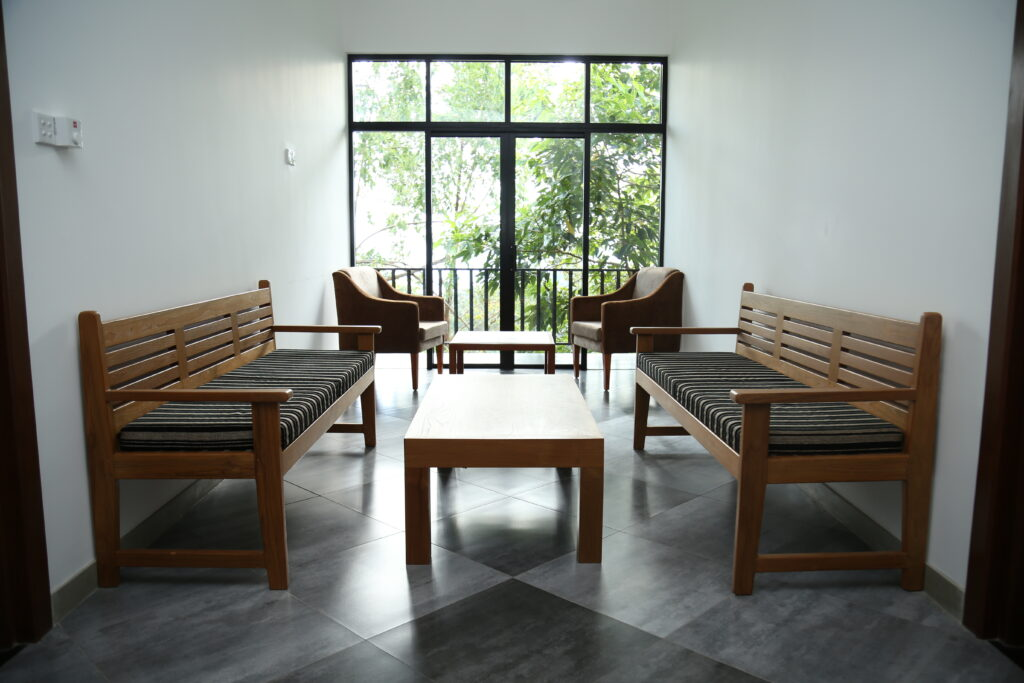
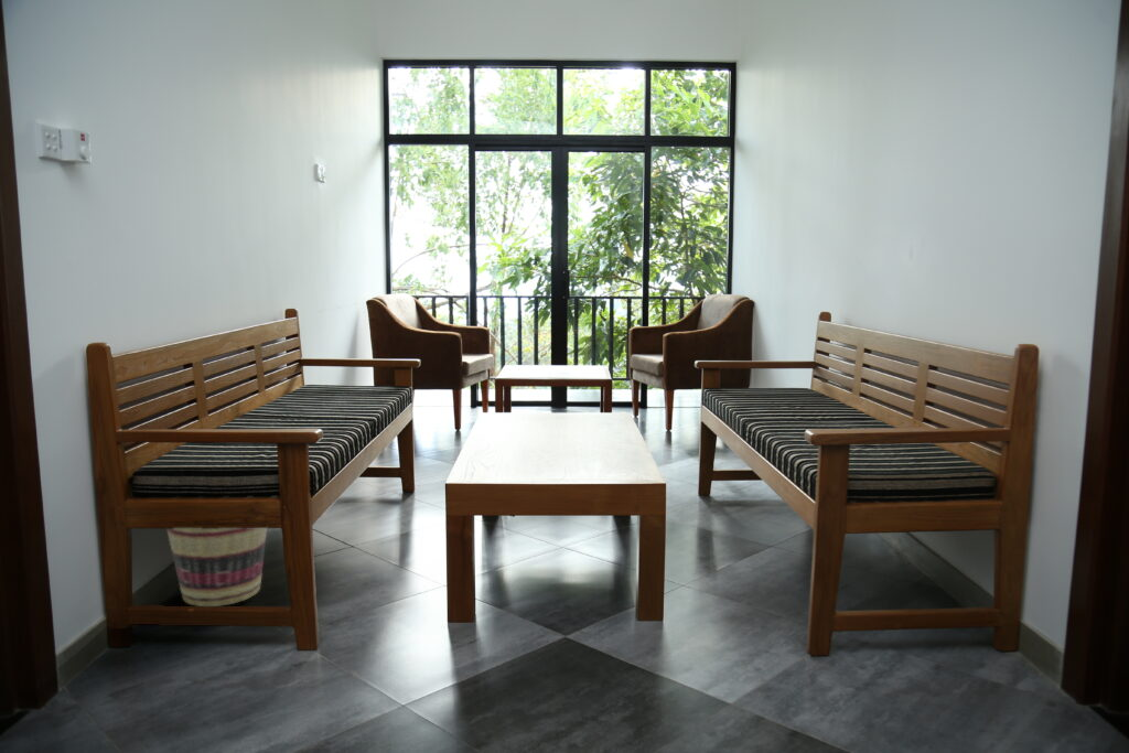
+ basket (219, 549)
